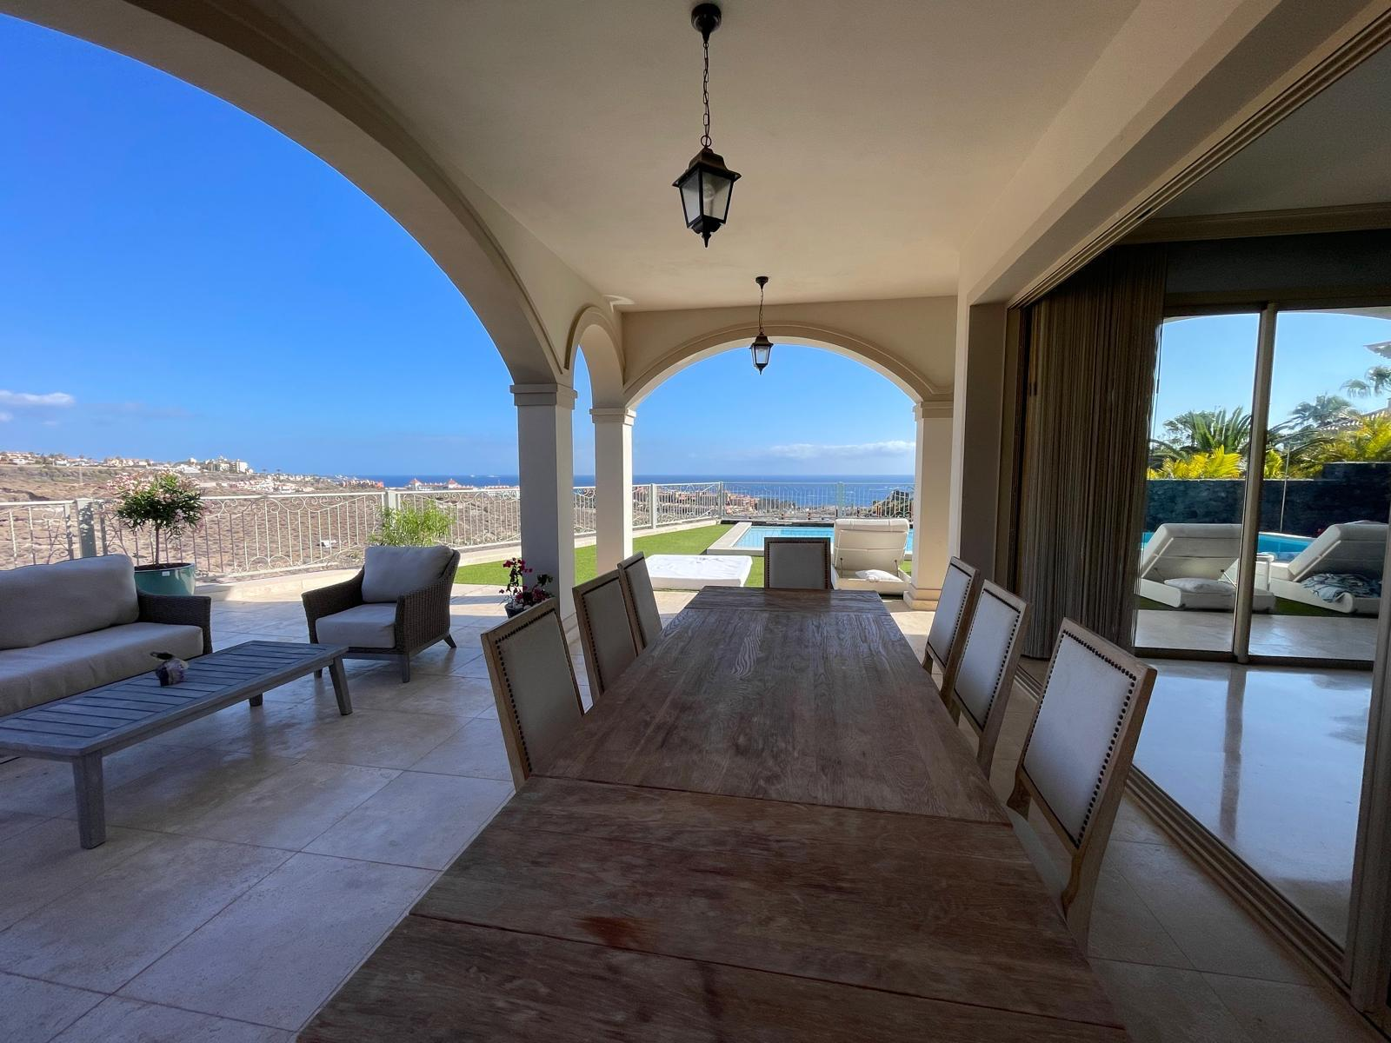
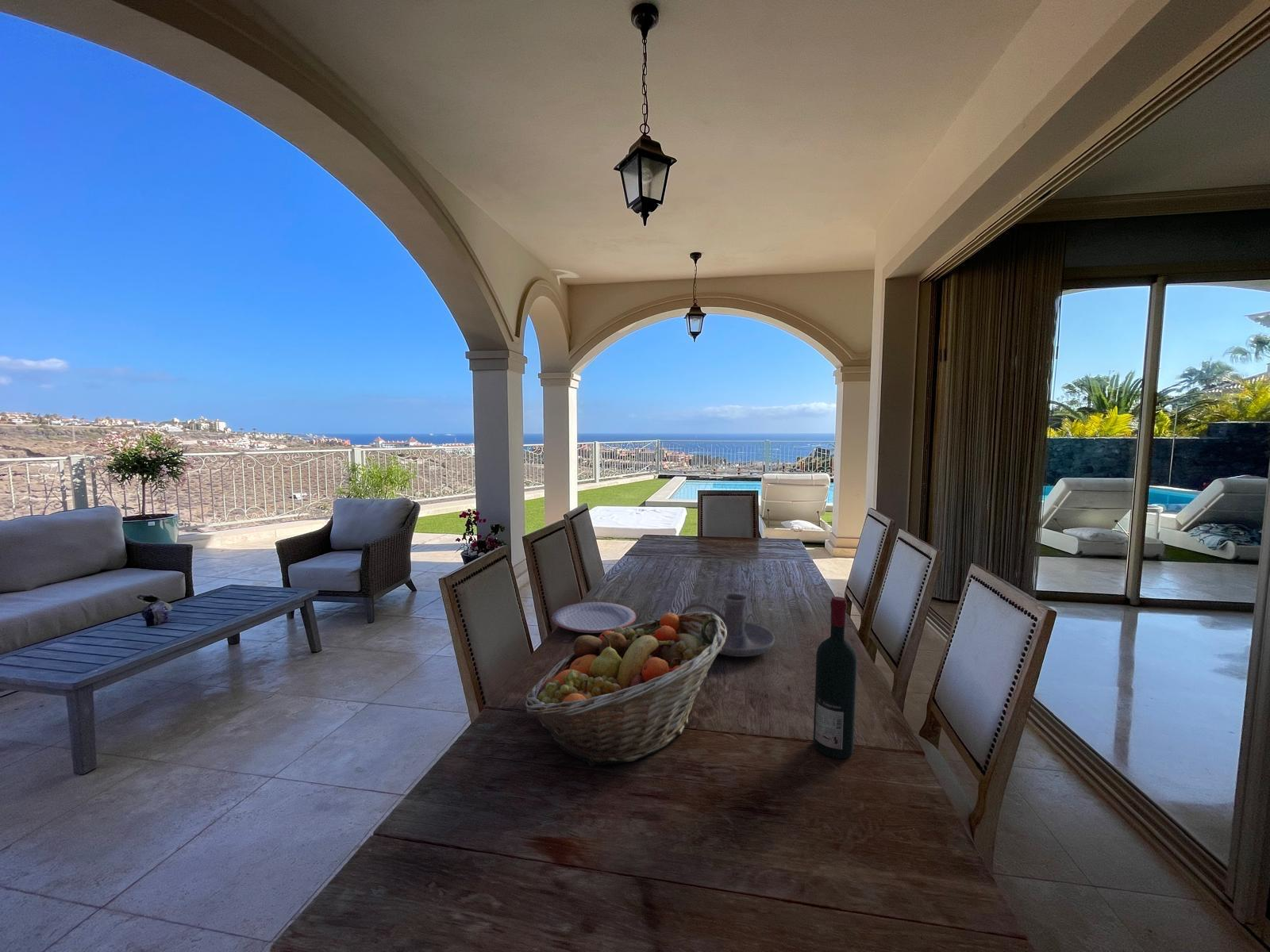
+ candle holder (725, 620)
+ alcohol (836, 674)
+ fruit basket (632, 673)
+ plate (594, 618)
